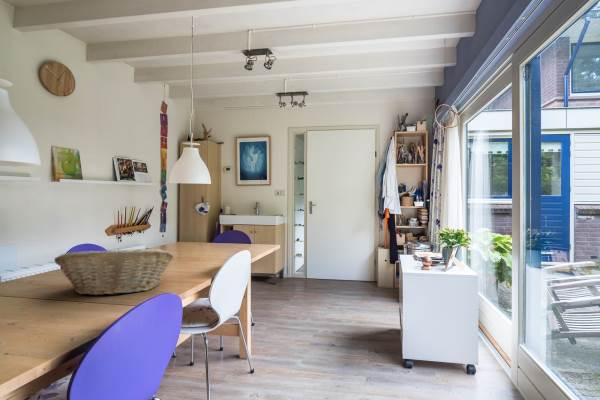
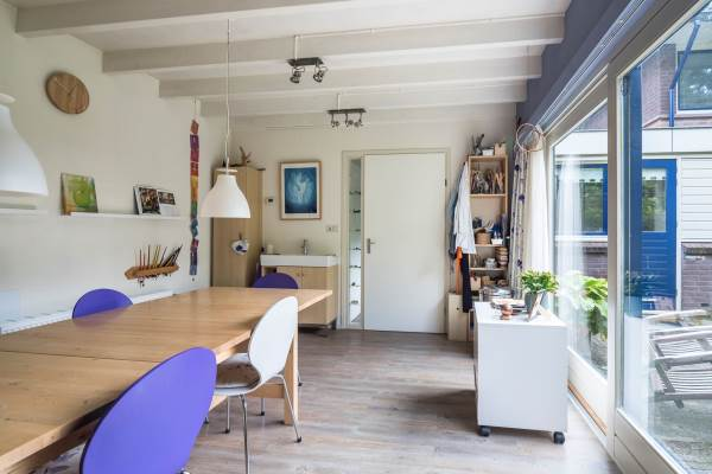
- fruit basket (117, 267)
